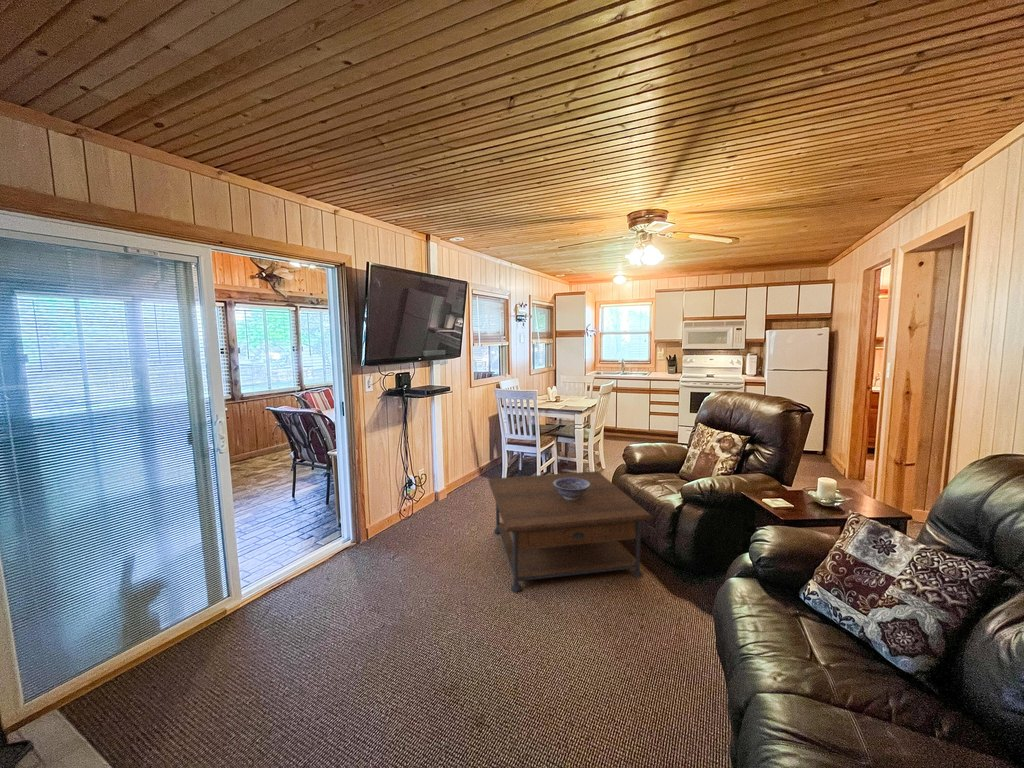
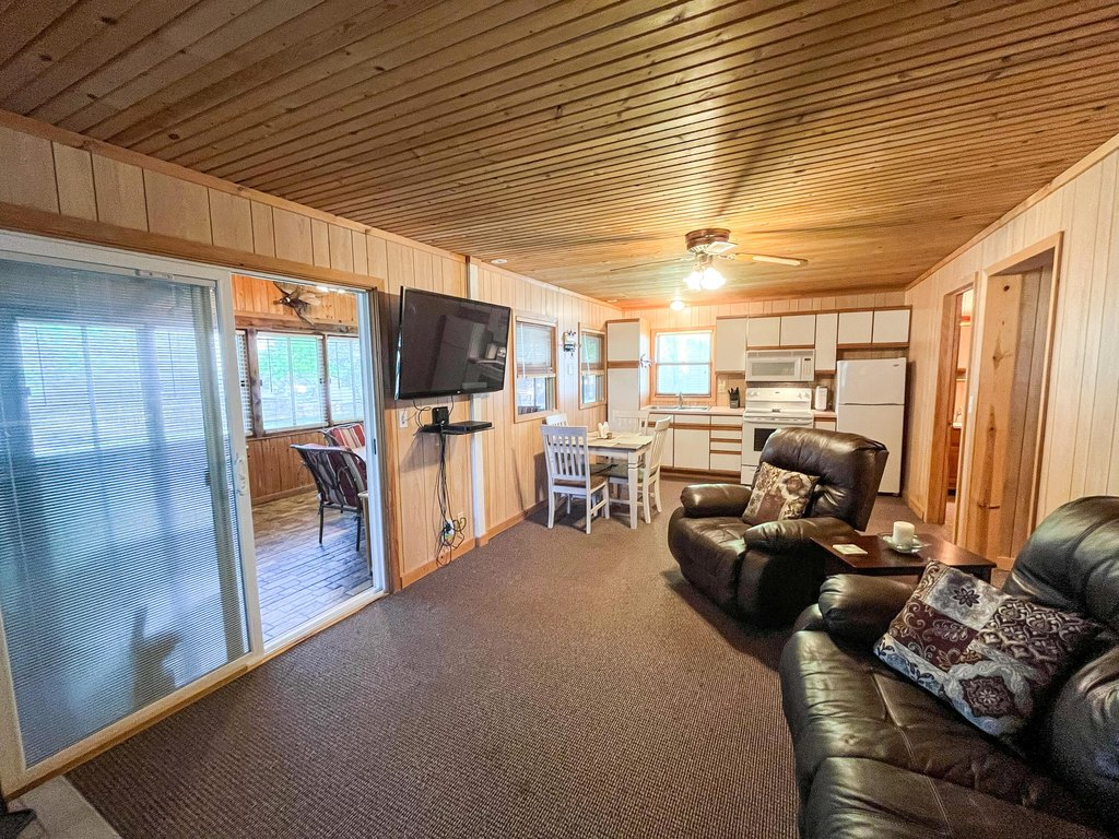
- decorative bowl (571, 490)
- coffee table (560, 523)
